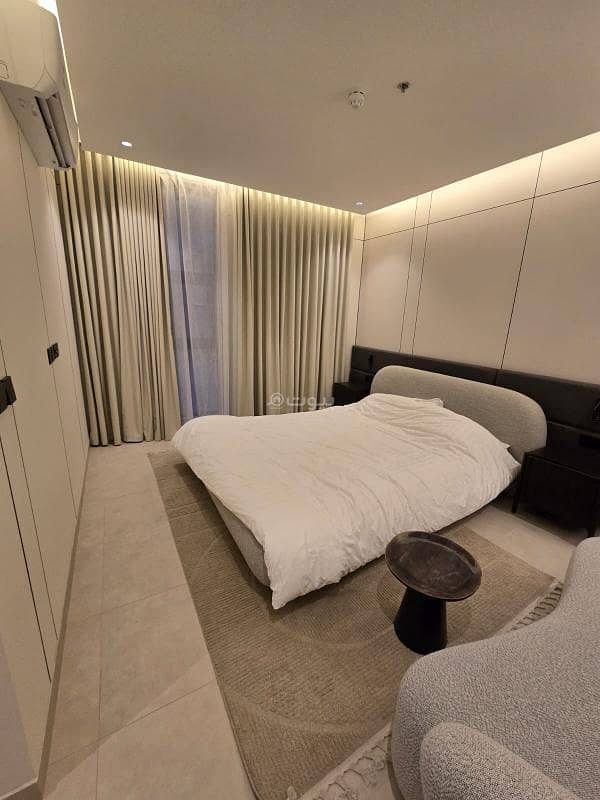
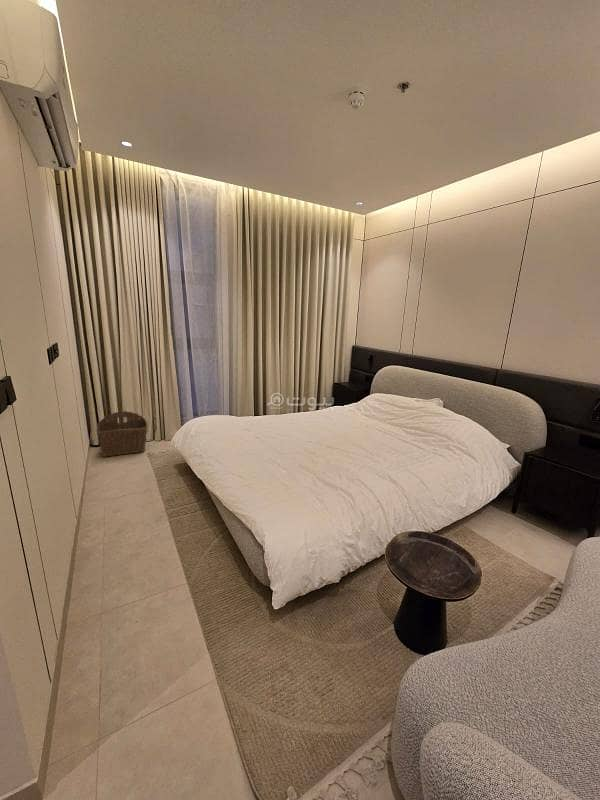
+ wicker basket (123, 433)
